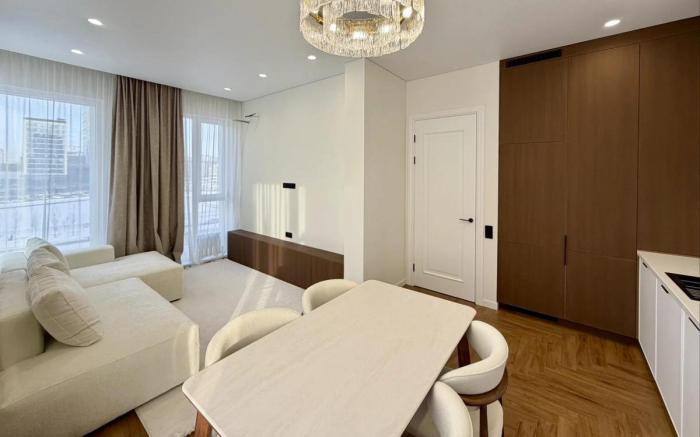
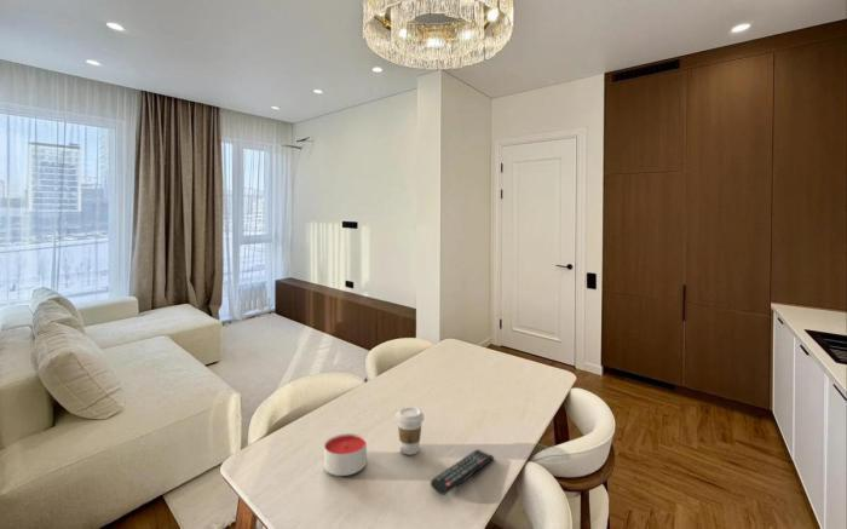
+ candle (345, 453)
+ remote control (463, 470)
+ coffee cup (409, 430)
